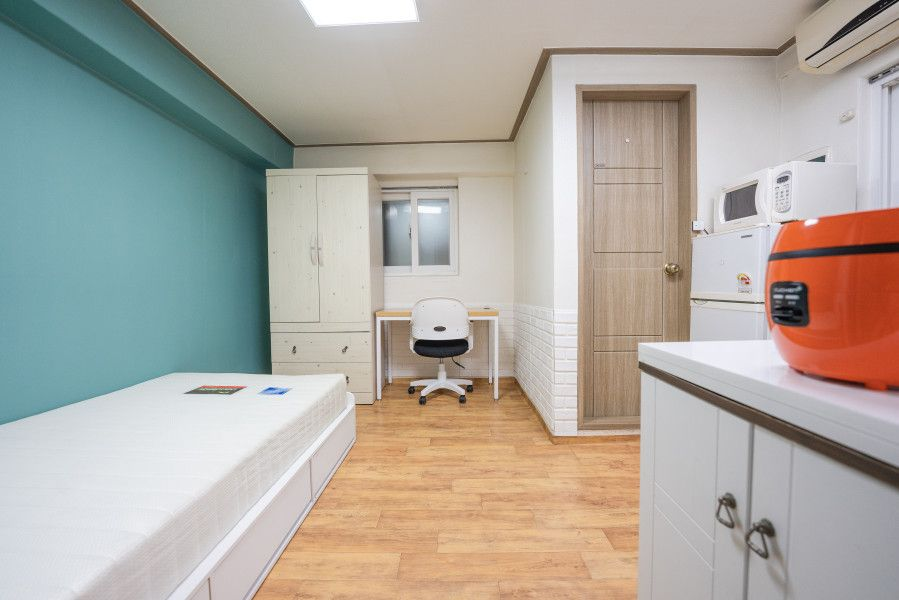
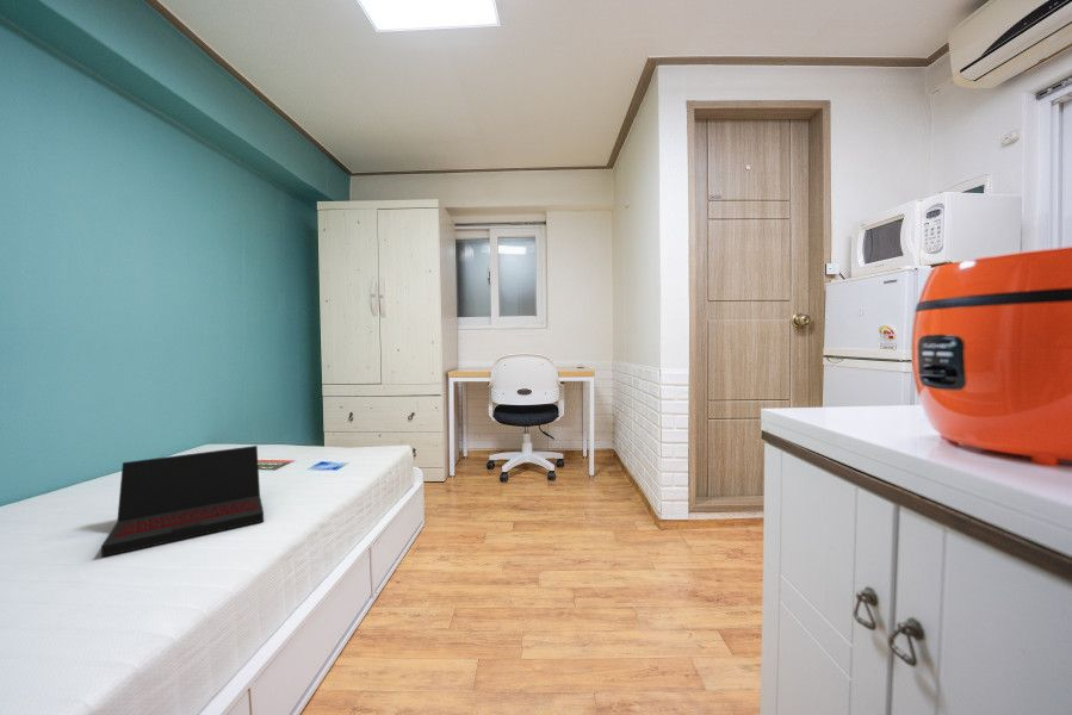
+ laptop (192, 490)
